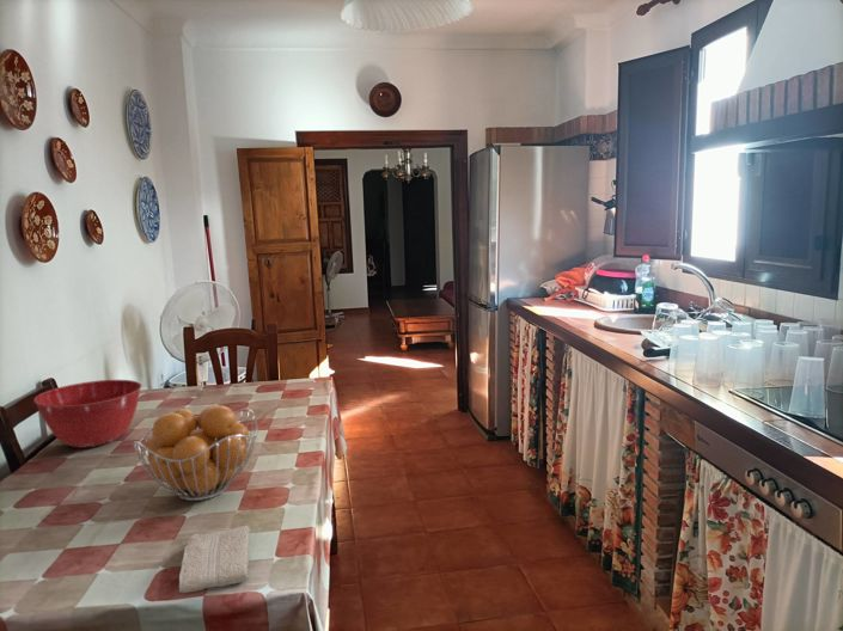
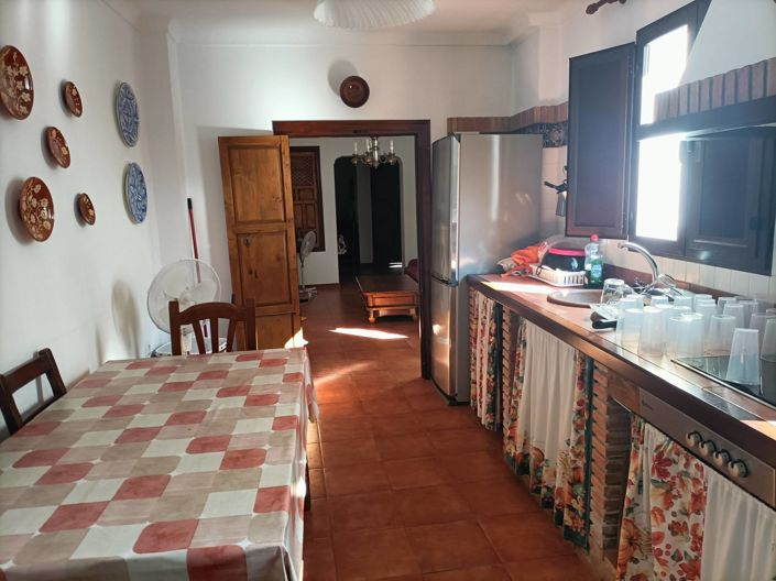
- mixing bowl (92, 415)
- washcloth (216, 556)
- fruit basket (200, 448)
